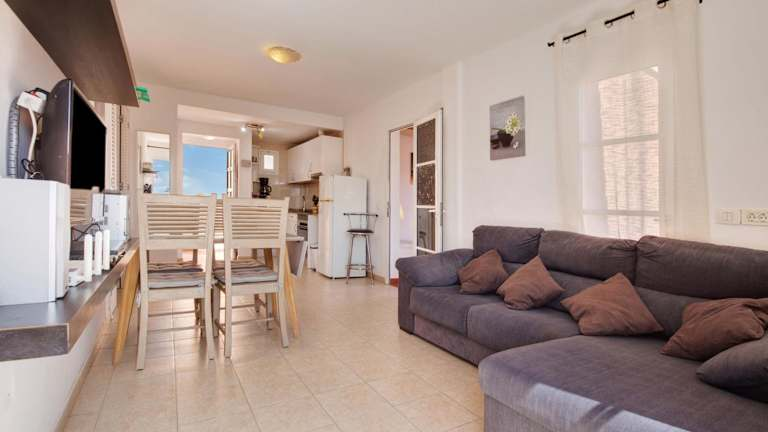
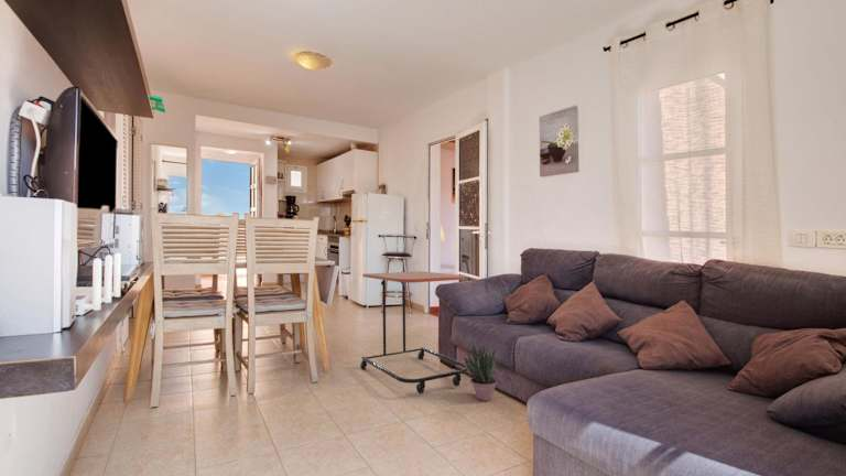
+ potted plant (480, 370)
+ side table (404, 325)
